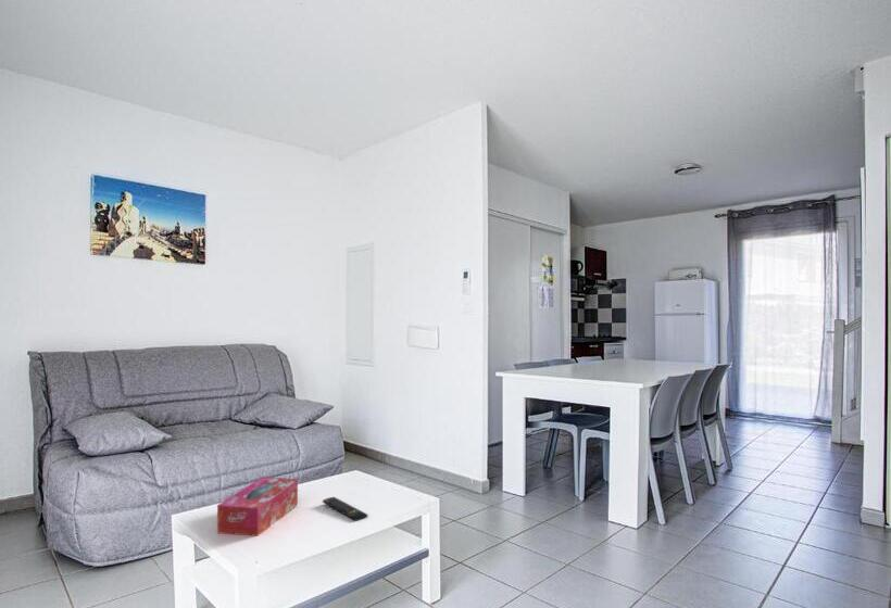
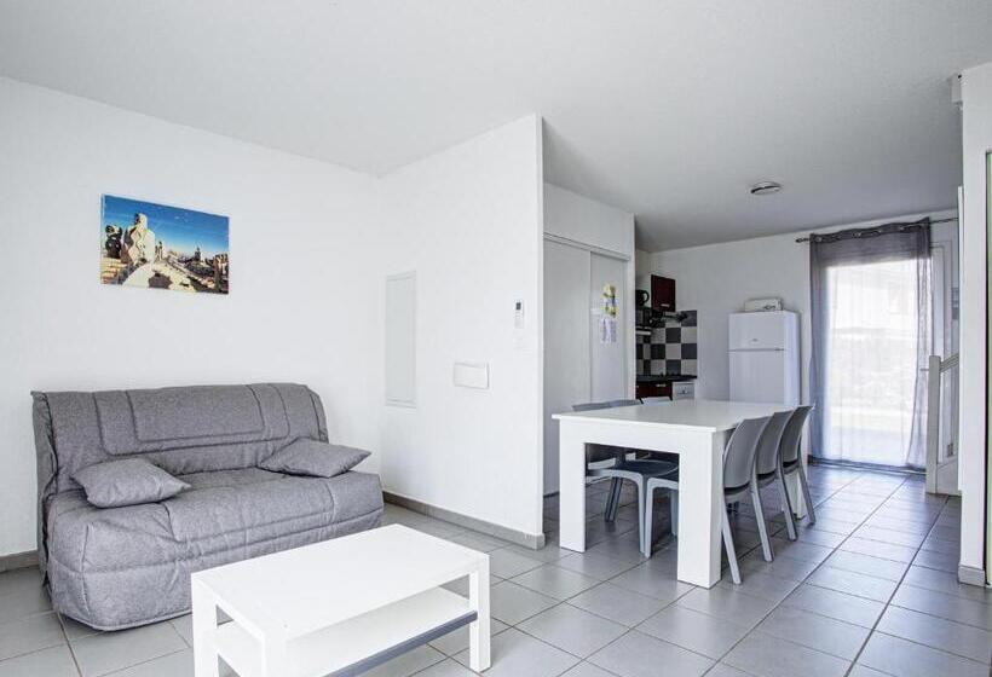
- remote control (343, 508)
- tissue box (260, 504)
